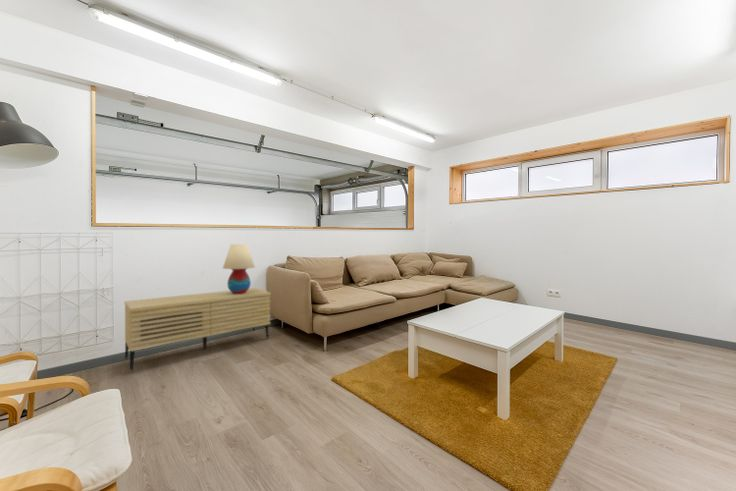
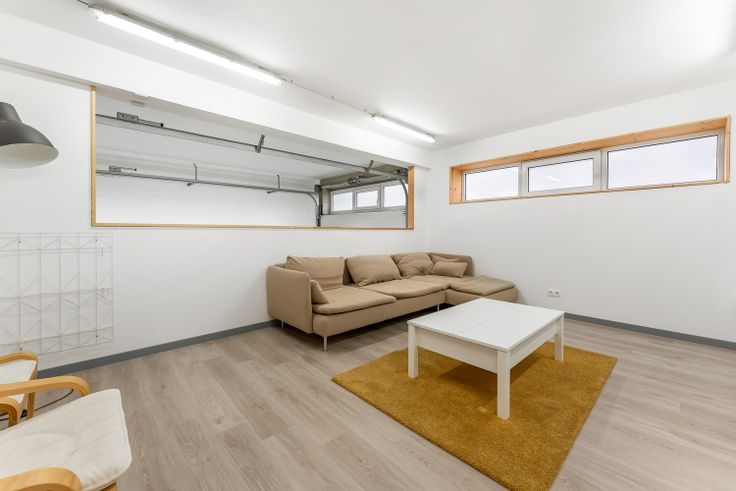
- sideboard (204, 322)
- table lamp (239, 268)
